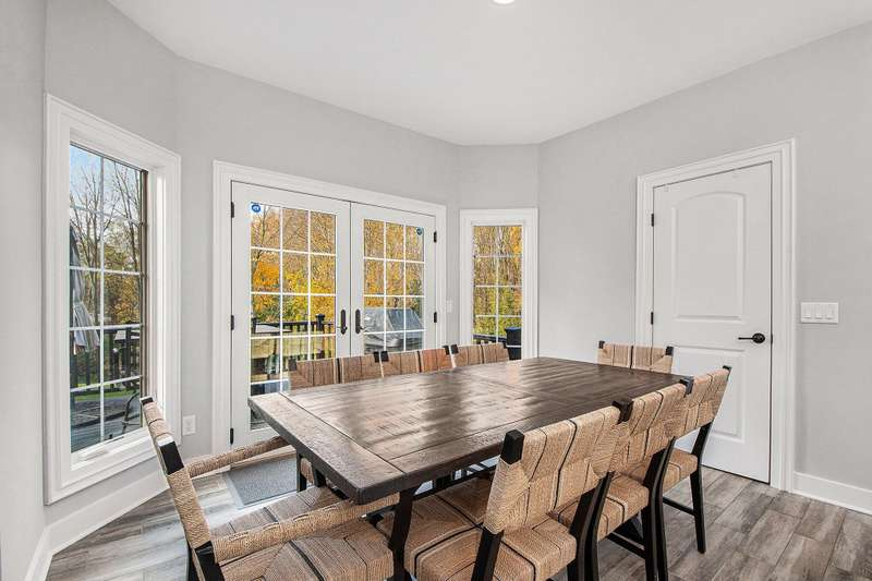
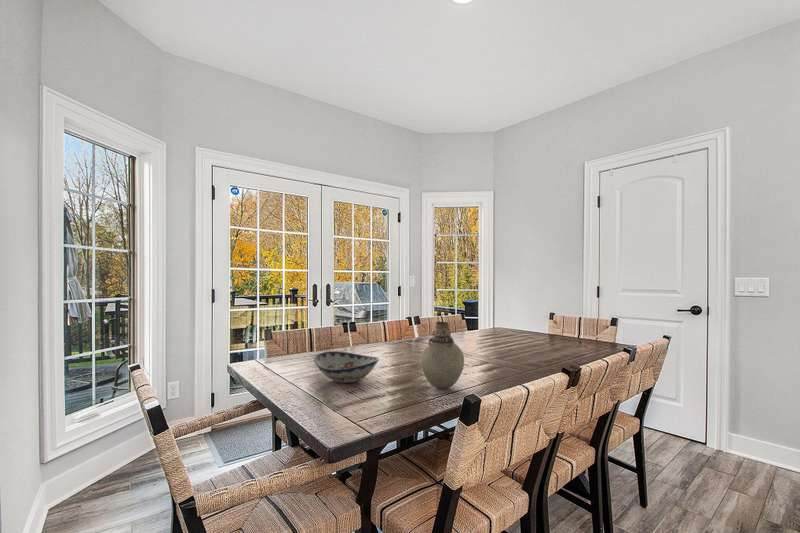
+ vase (442, 354)
+ decorative bowl (346, 368)
